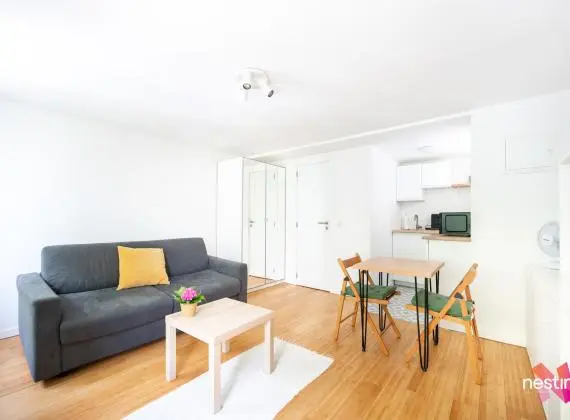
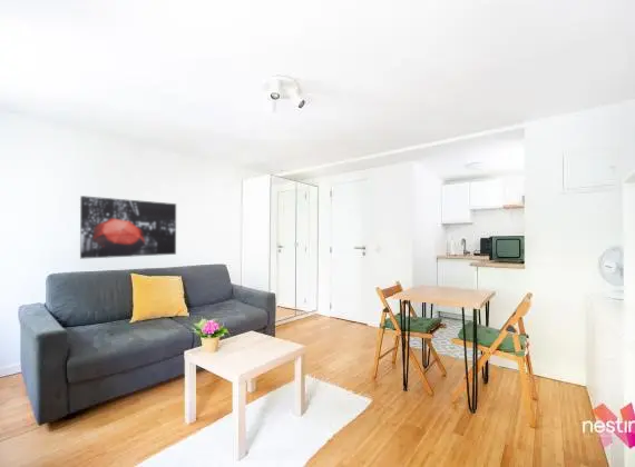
+ wall art (133, 228)
